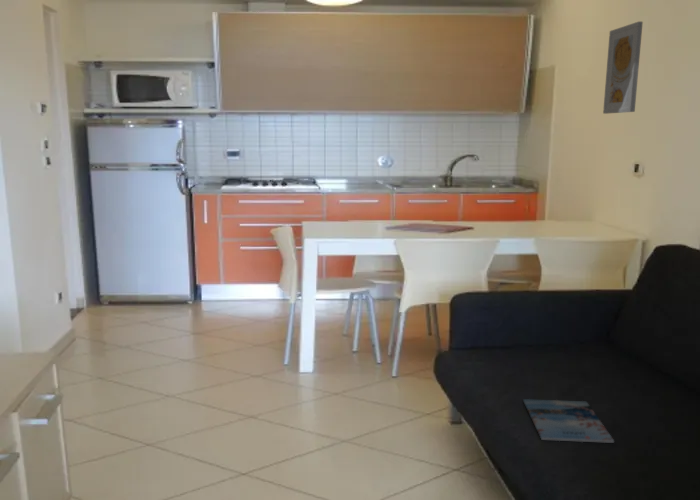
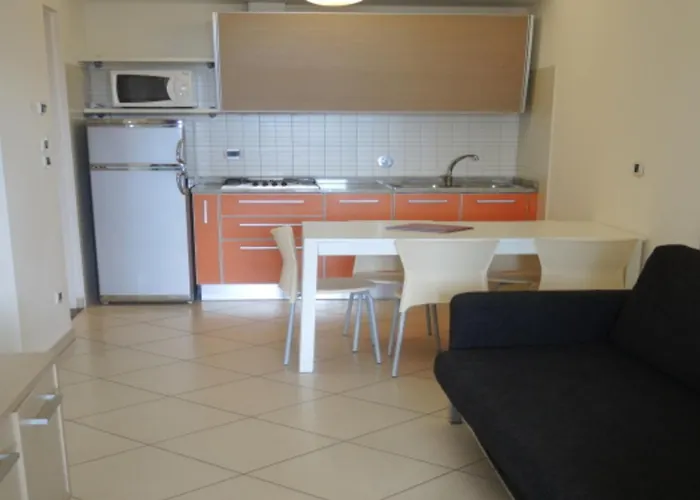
- magazine (565, 419)
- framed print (621, 70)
